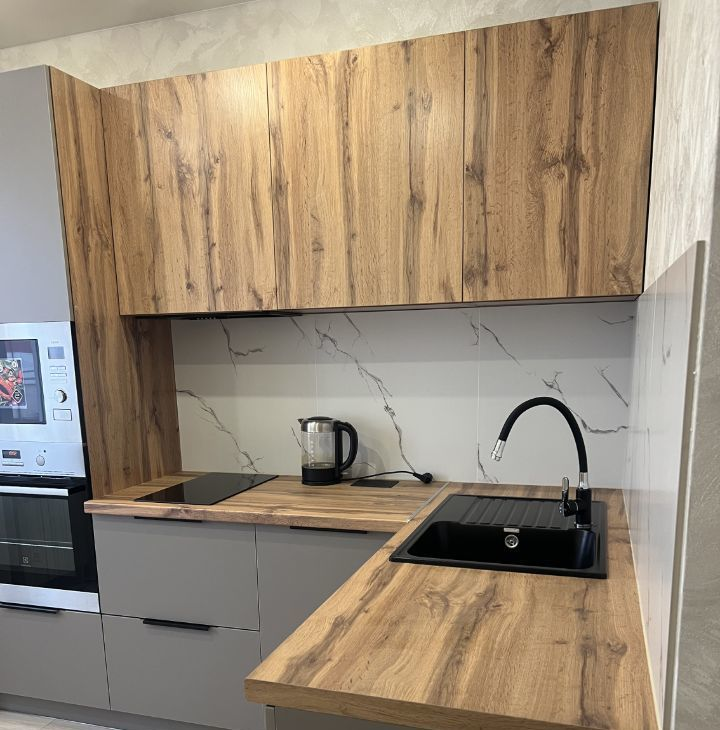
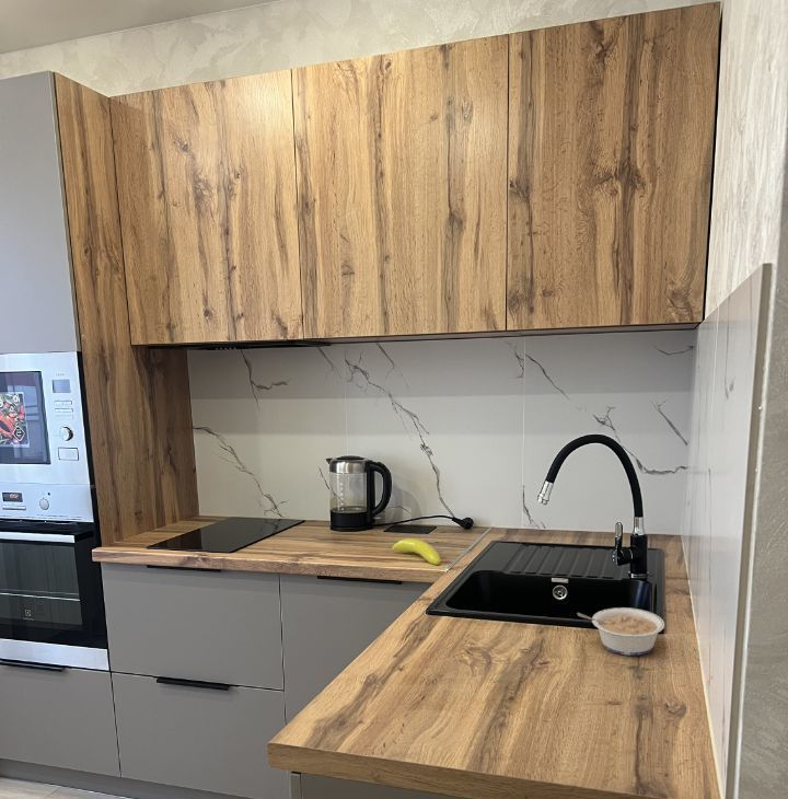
+ legume (625, 630)
+ banana (417, 551)
